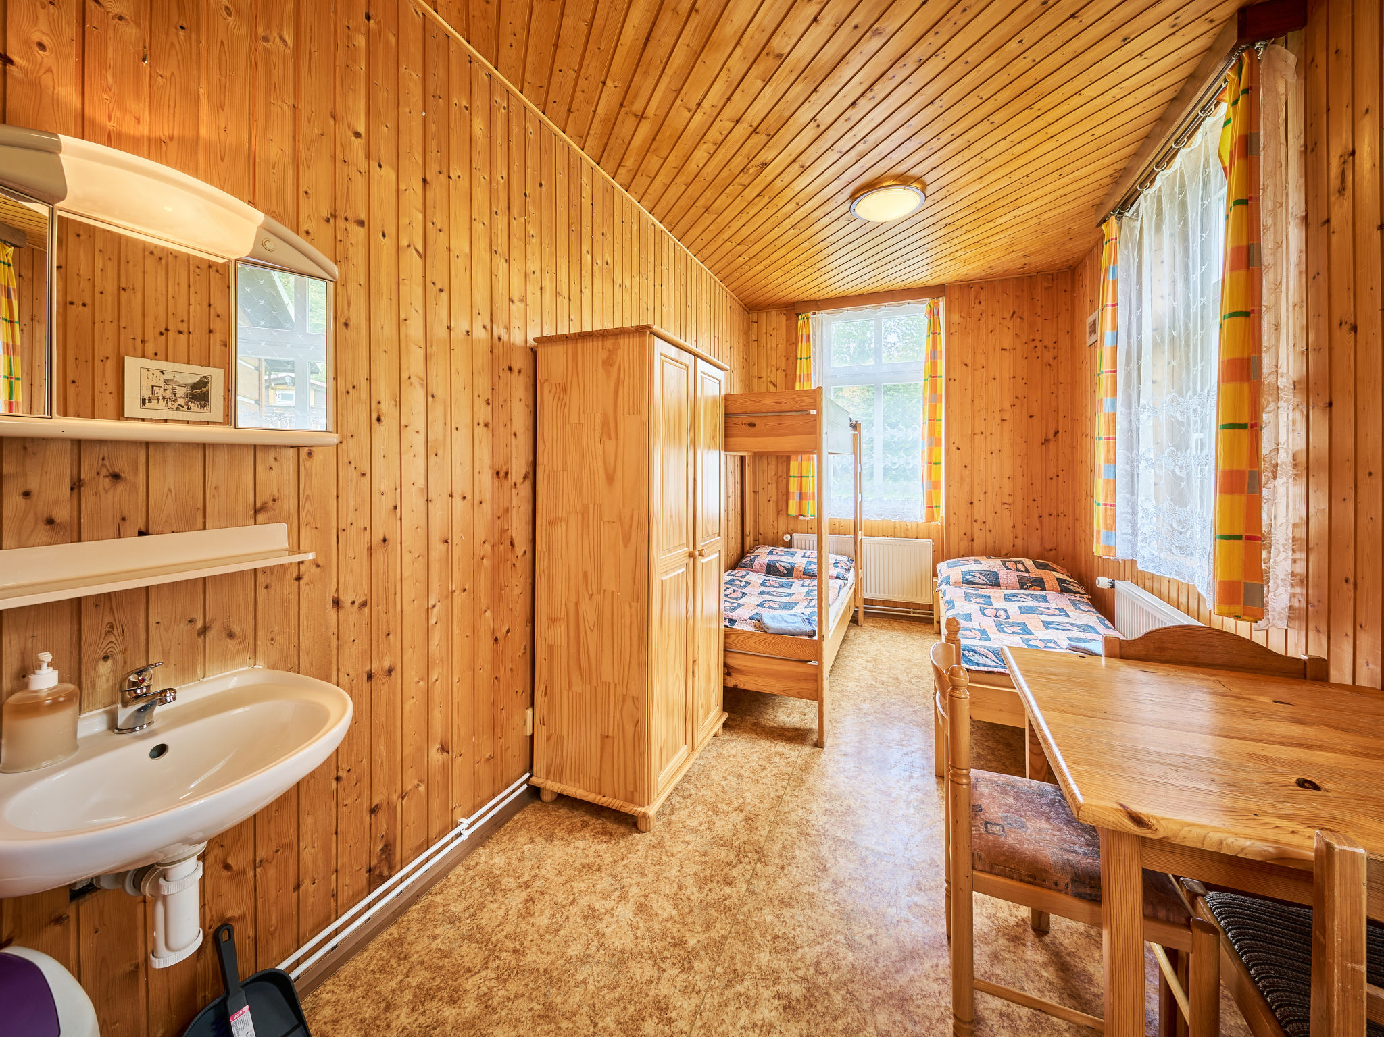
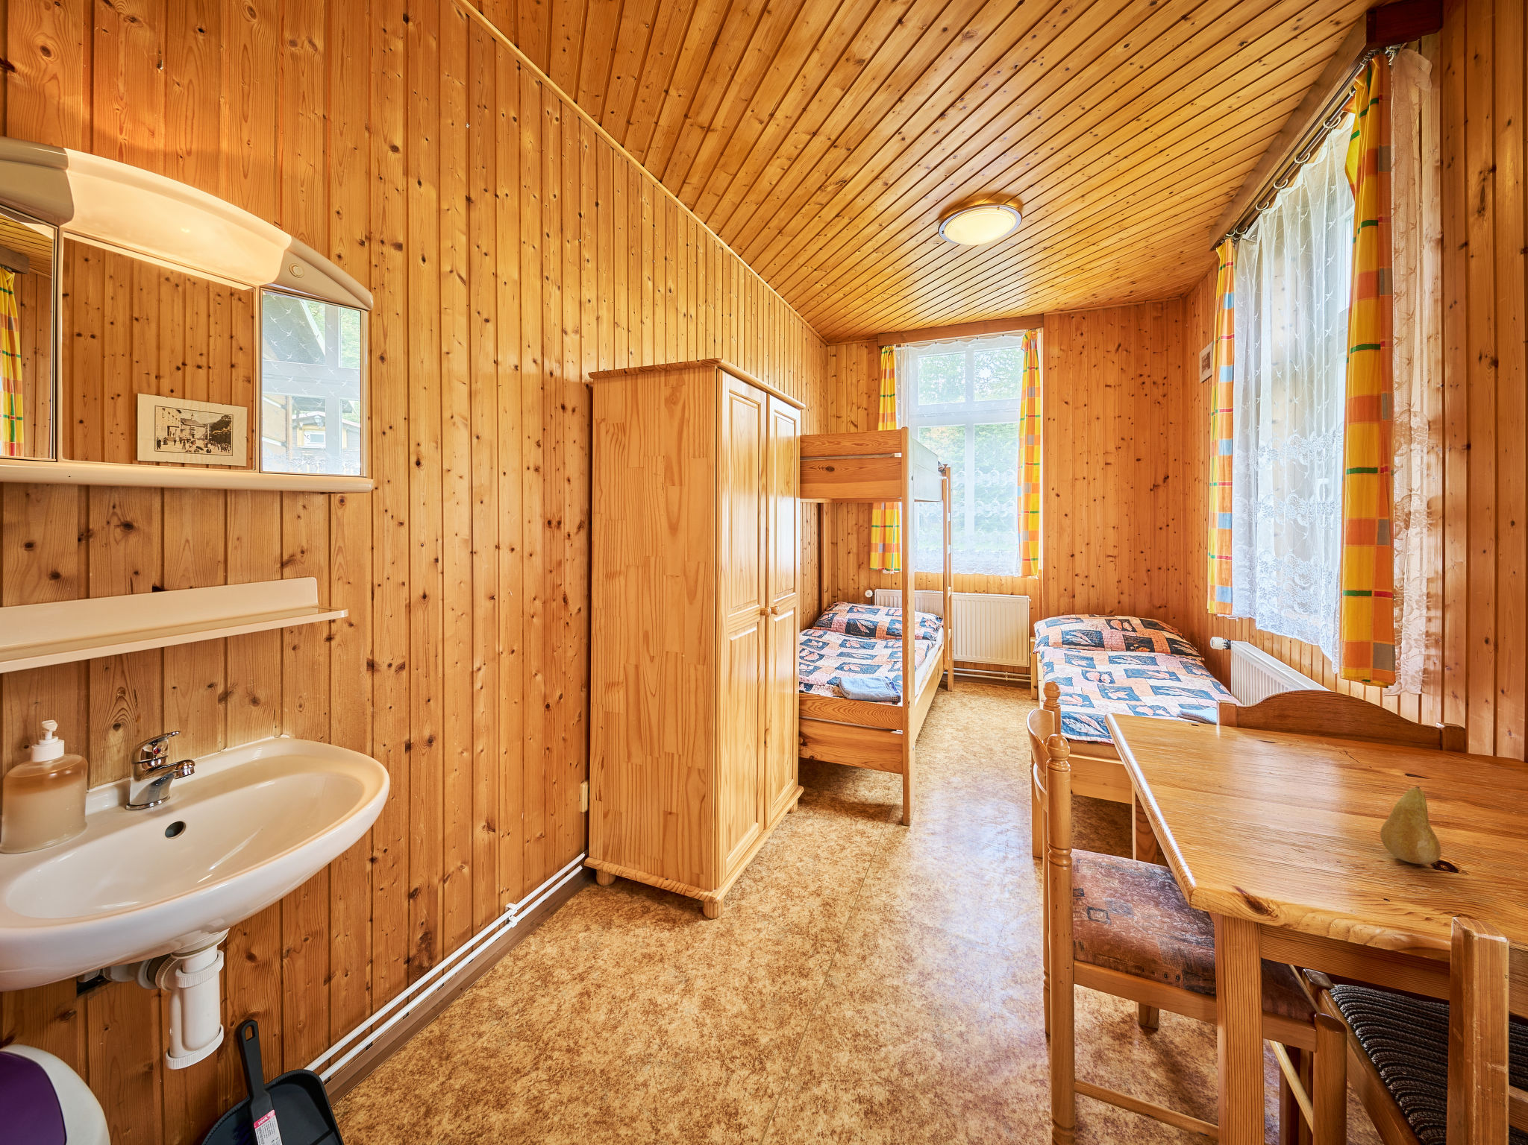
+ fruit (1410, 824)
